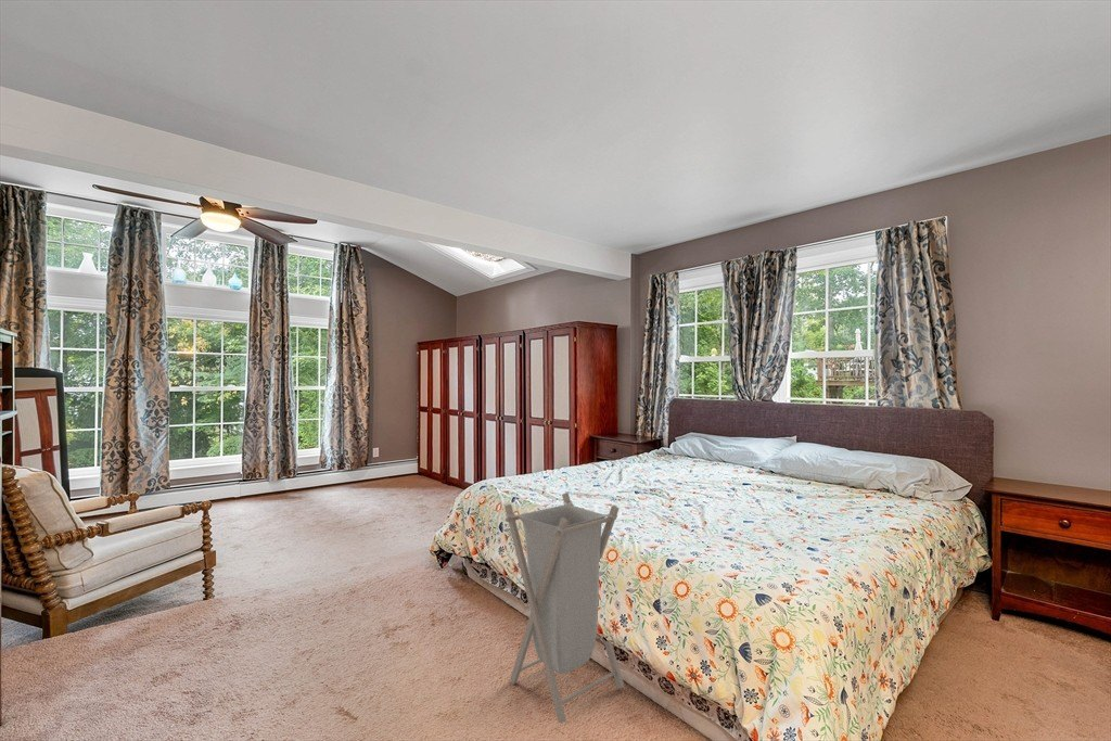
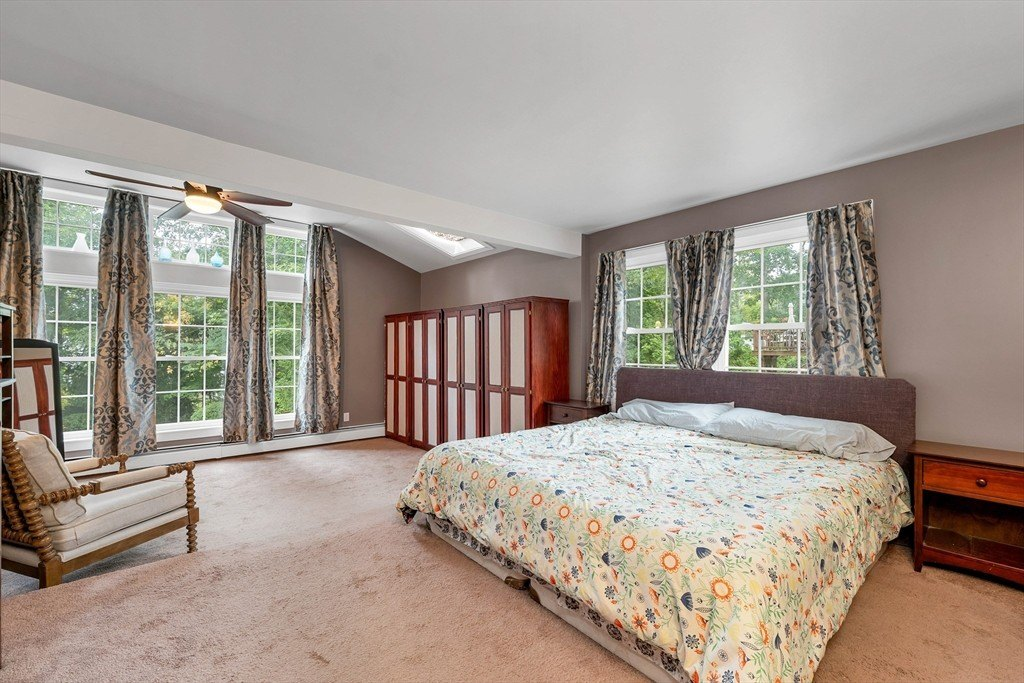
- laundry hamper (563, 595)
